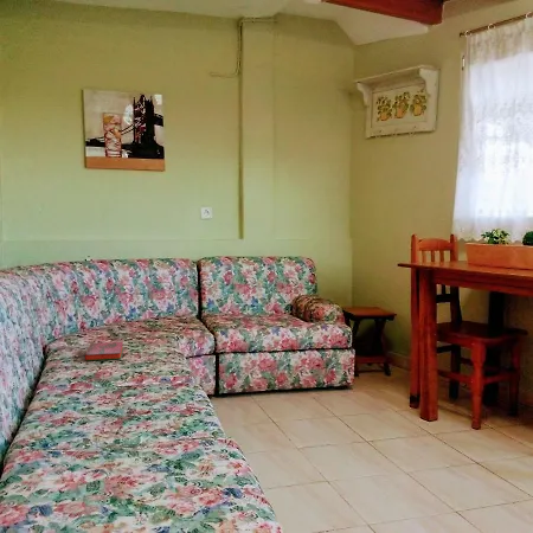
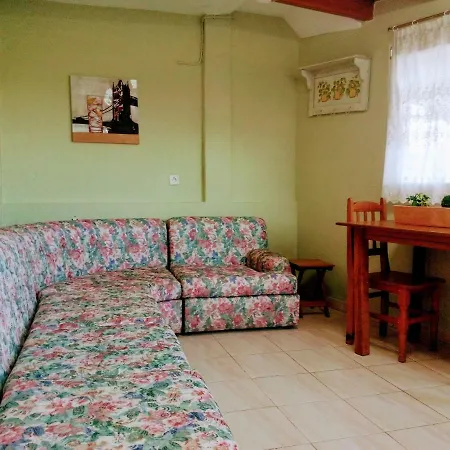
- hardback book (104, 351)
